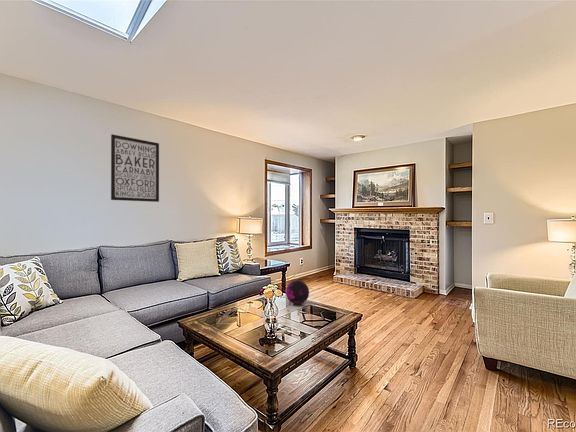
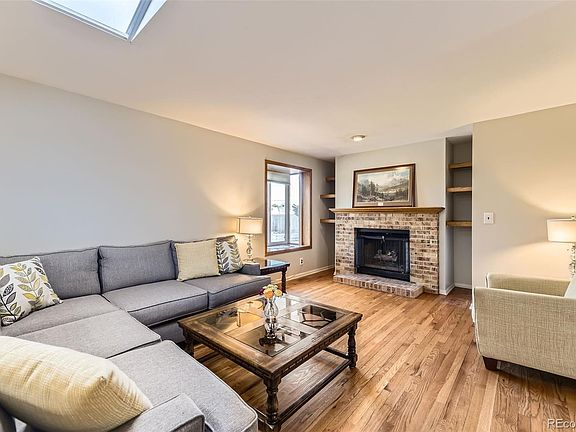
- wall art (136, 170)
- decorative orb (297, 292)
